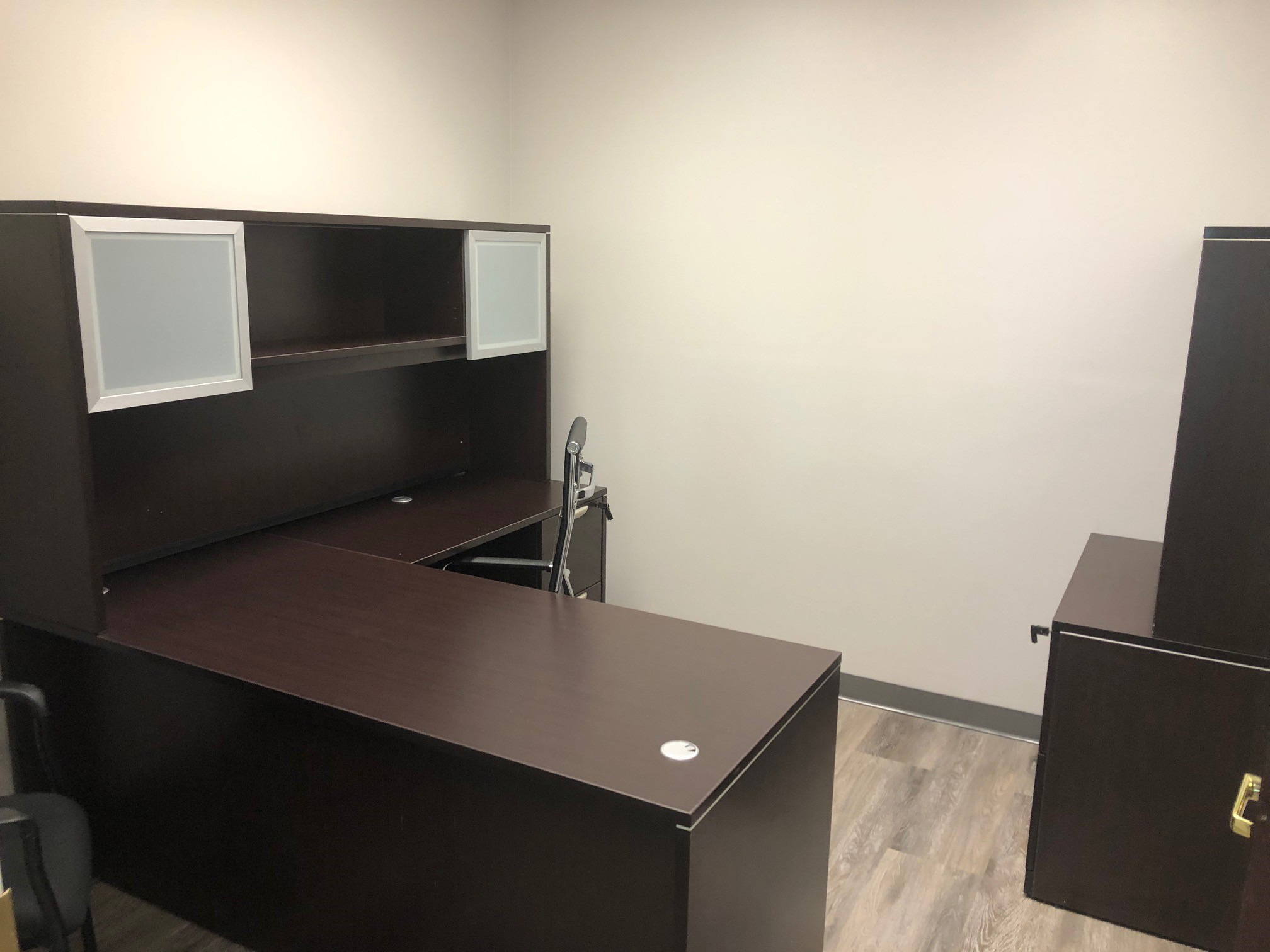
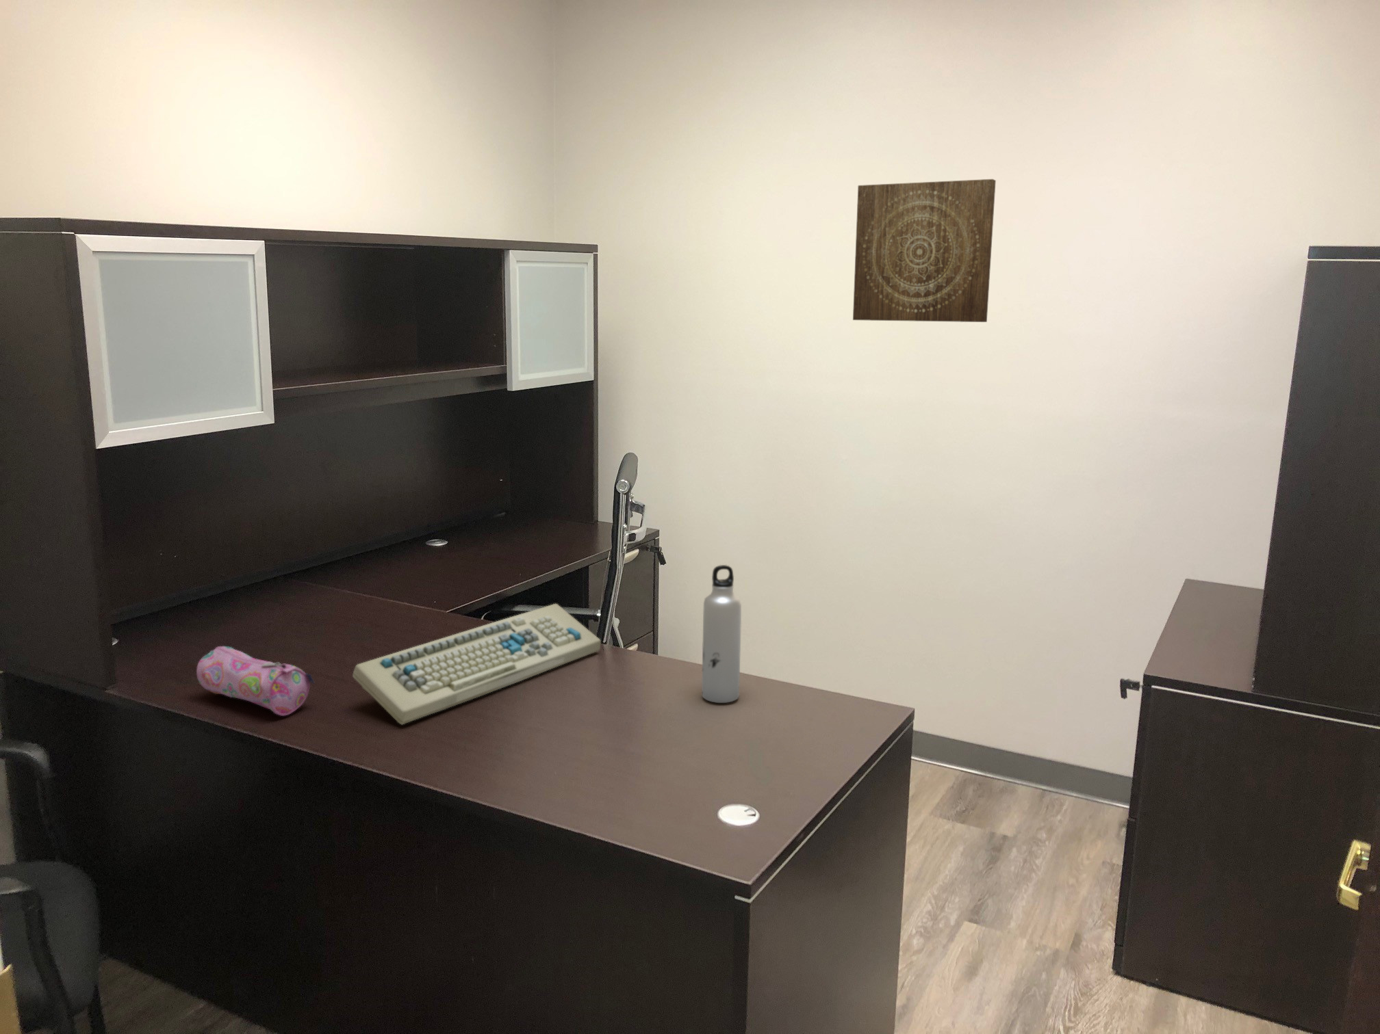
+ wall art (921, 252)
+ pencil case (254, 679)
+ keyboard (486, 656)
+ water bottle (722, 632)
